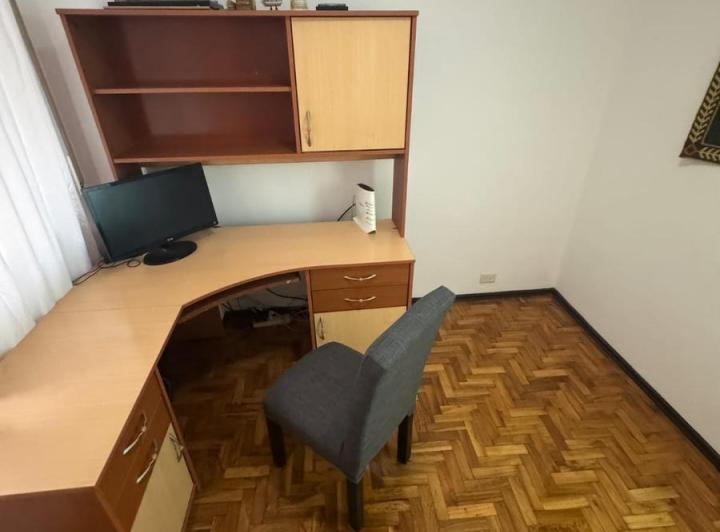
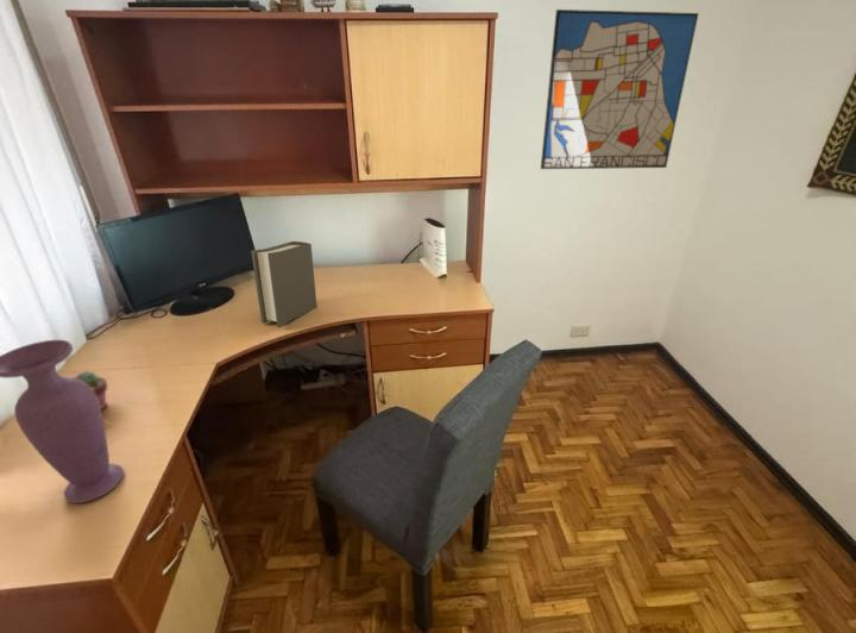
+ potted succulent (90, 388)
+ vase (63, 425)
+ wall art (615, 94)
+ book (287, 281)
